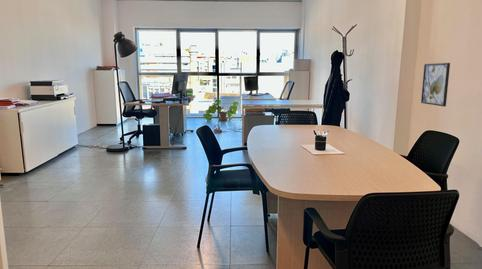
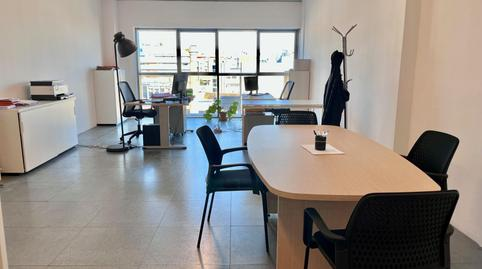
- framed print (434, 84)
